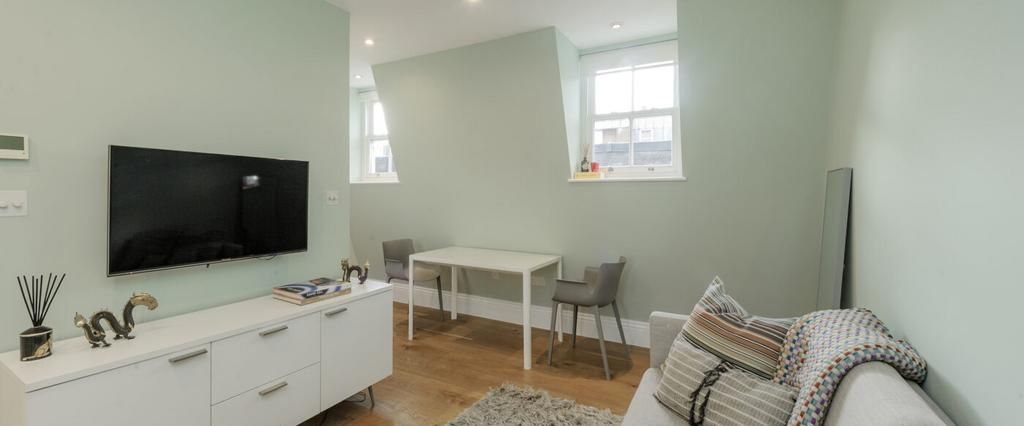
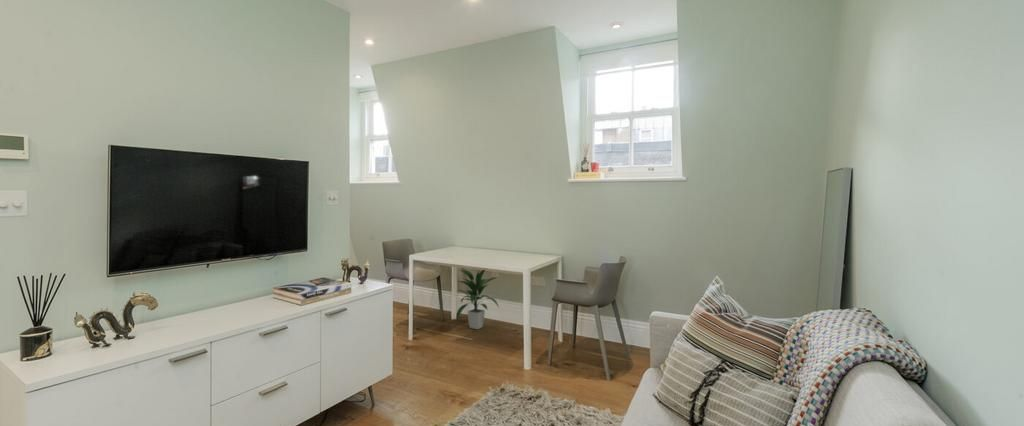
+ indoor plant (474, 296)
